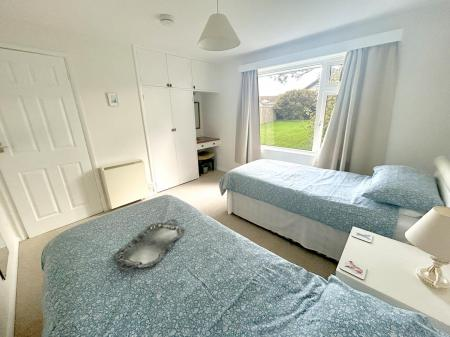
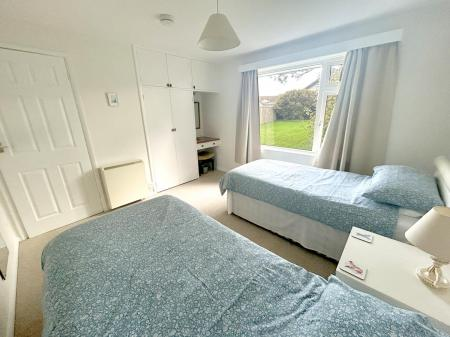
- serving tray (152, 241)
